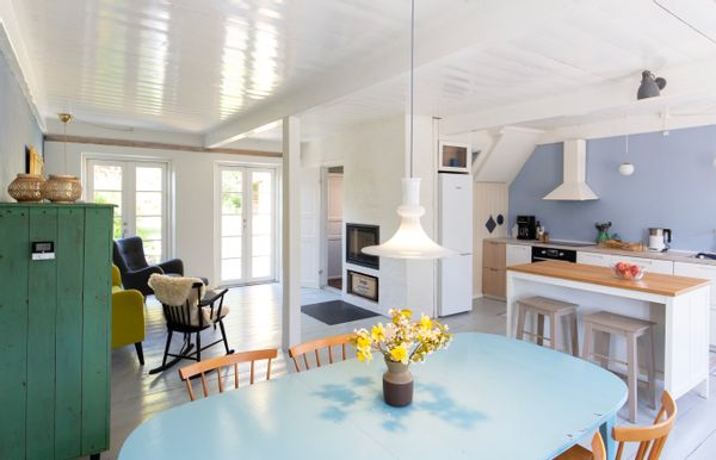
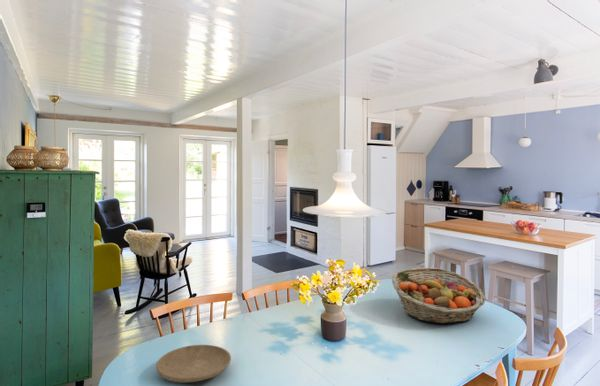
+ fruit basket (436, 294)
+ plate (194, 365)
